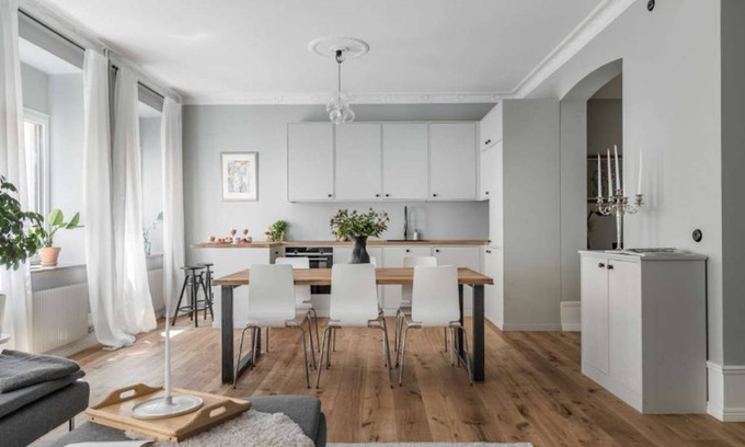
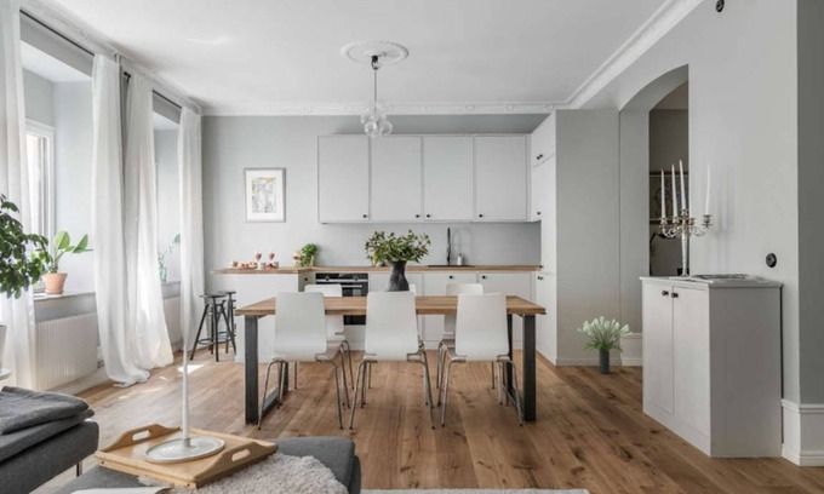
+ potted plant (605, 345)
